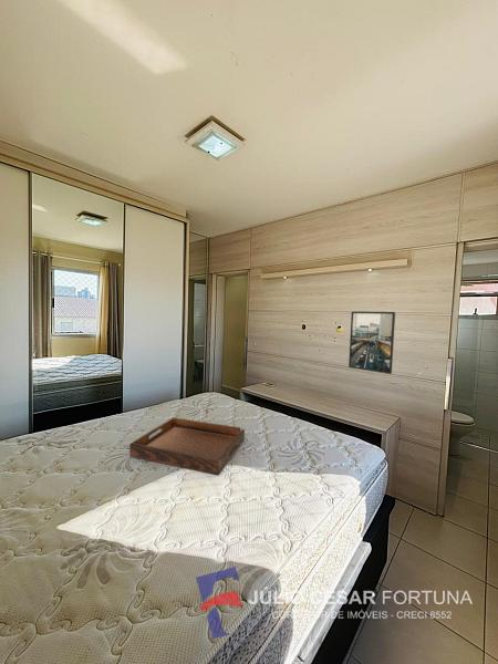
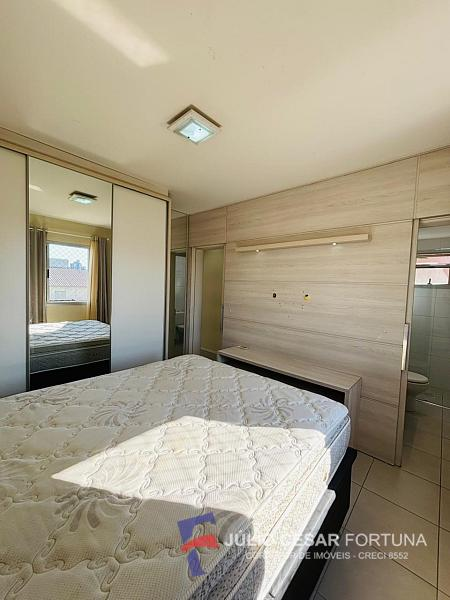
- serving tray (191, 440)
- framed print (370, 341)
